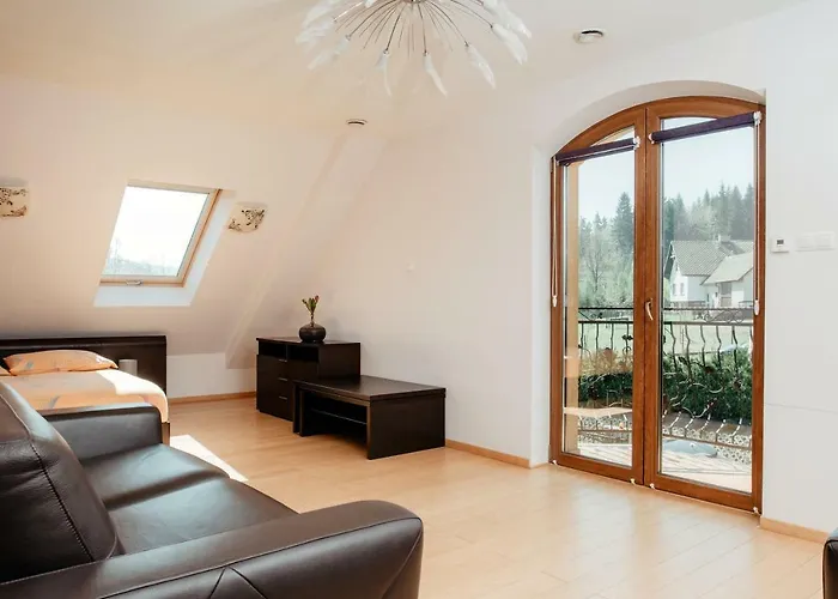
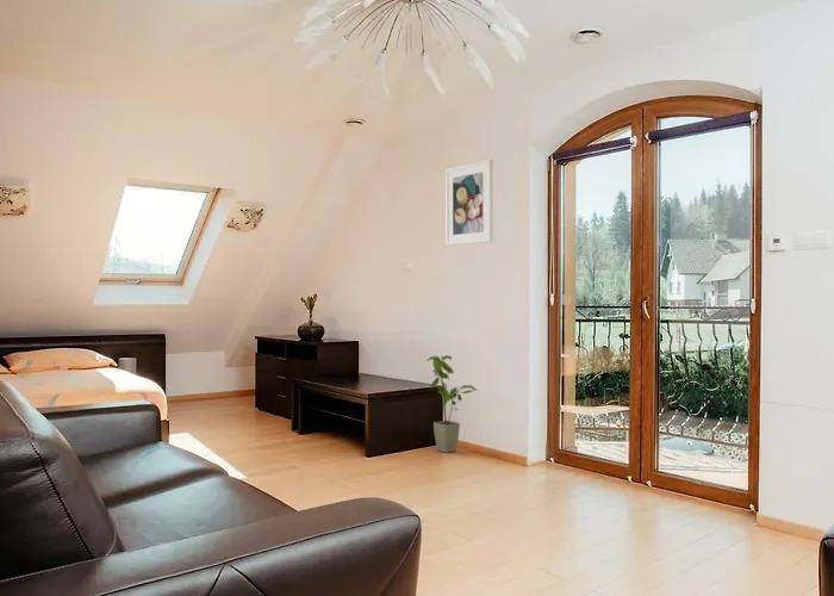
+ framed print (467, 204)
+ house plant (446, 403)
